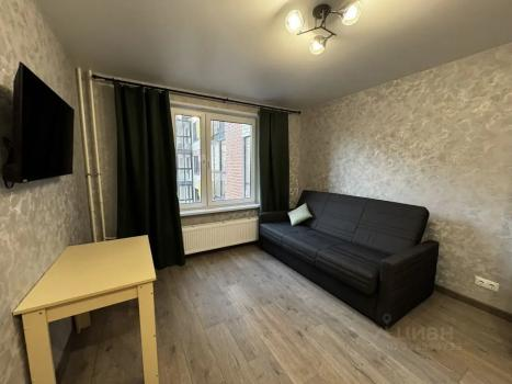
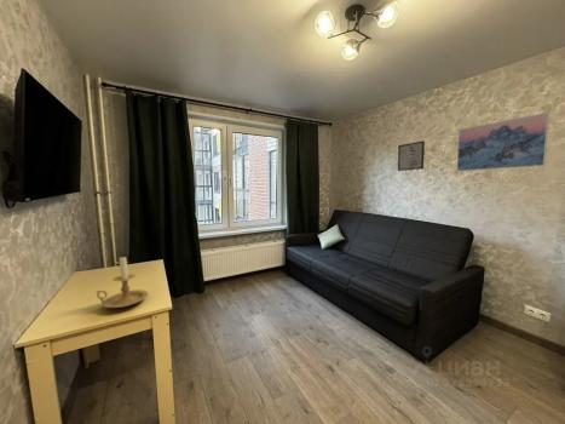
+ candle holder (123, 279)
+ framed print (496, 145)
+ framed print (410, 156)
